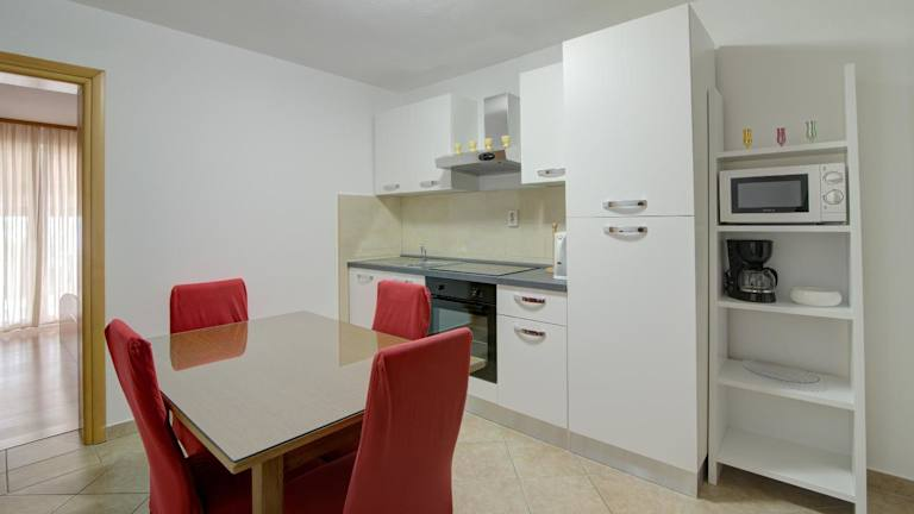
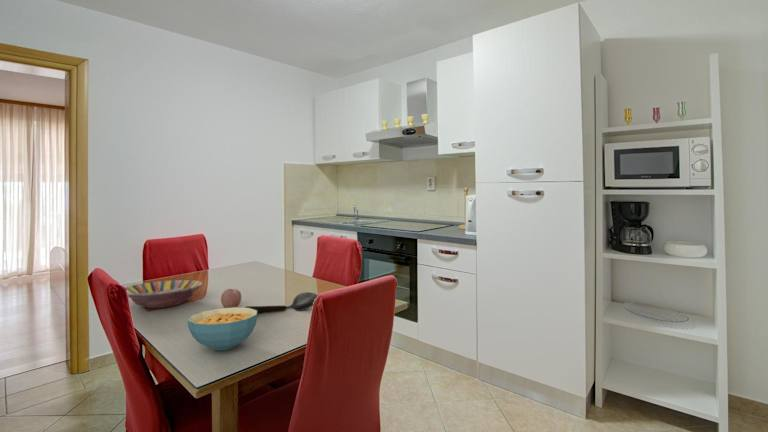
+ fruit (231, 299)
+ cereal bowl (224, 331)
+ serving bowl (163, 295)
+ spoon (282, 306)
